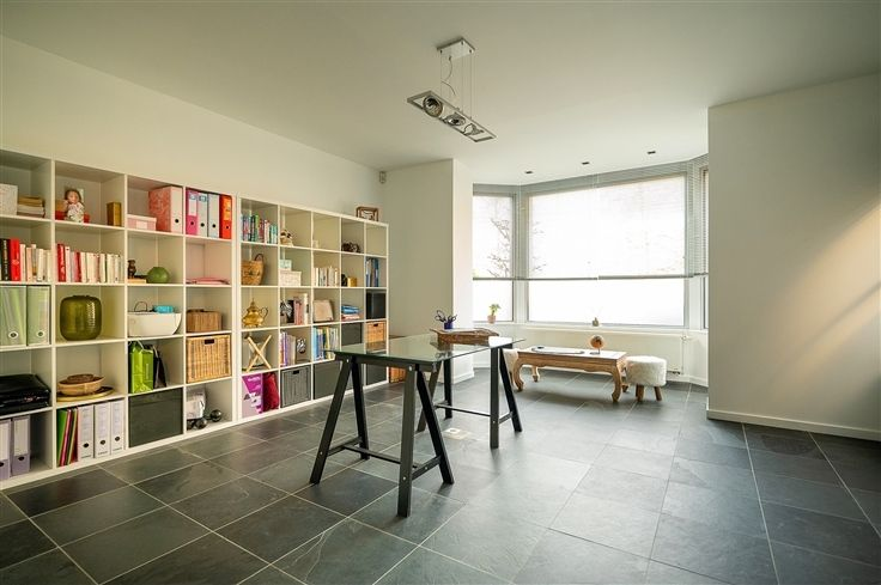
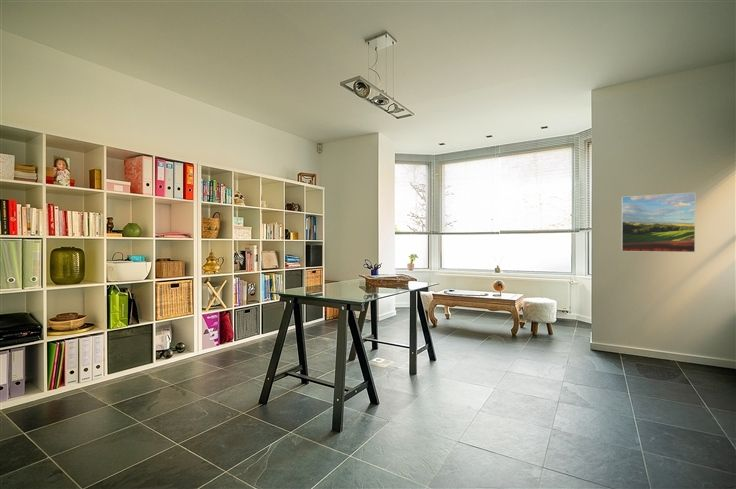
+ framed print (656, 223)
